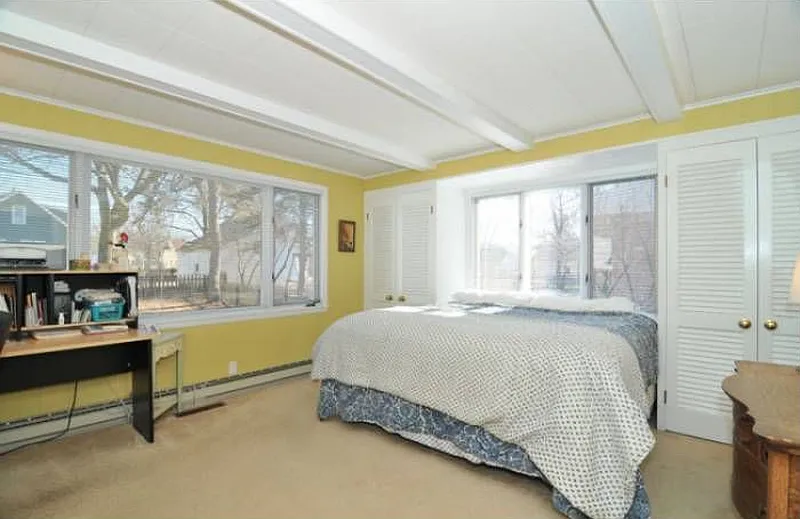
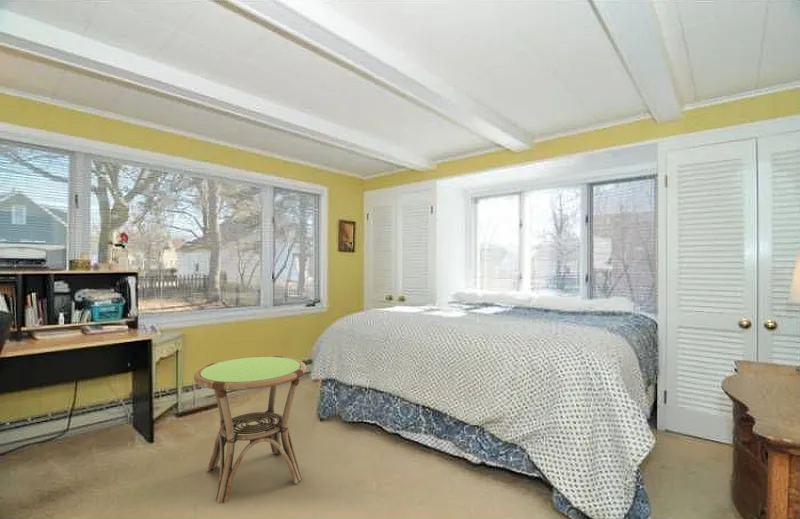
+ side table (252, 420)
